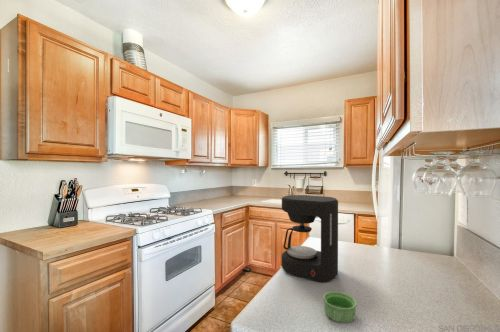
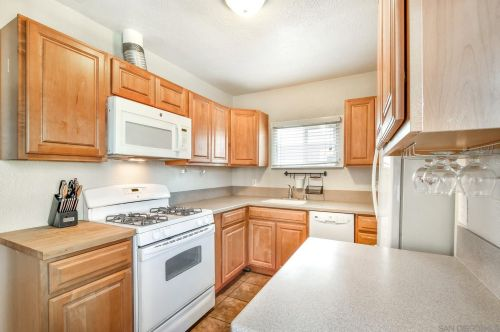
- coffee maker (308, 231)
- ramekin (339, 306)
